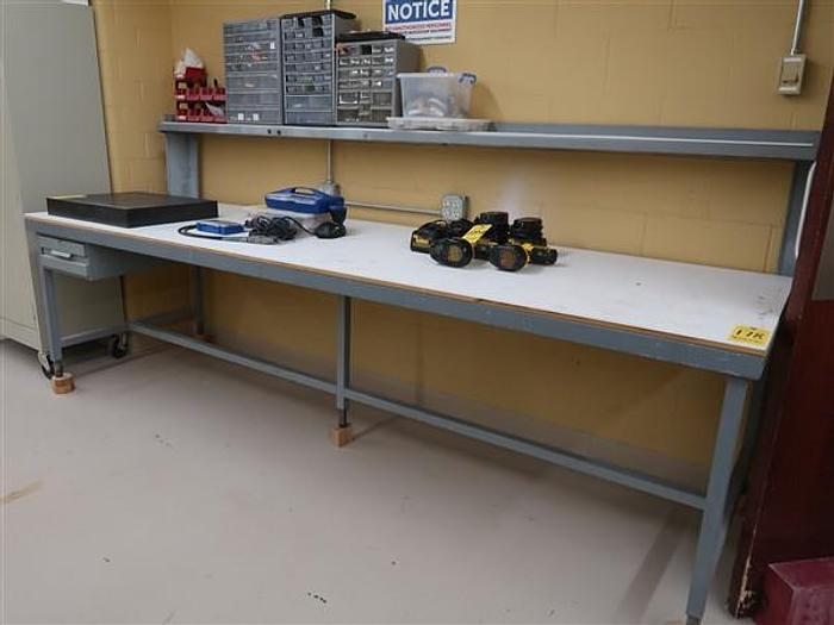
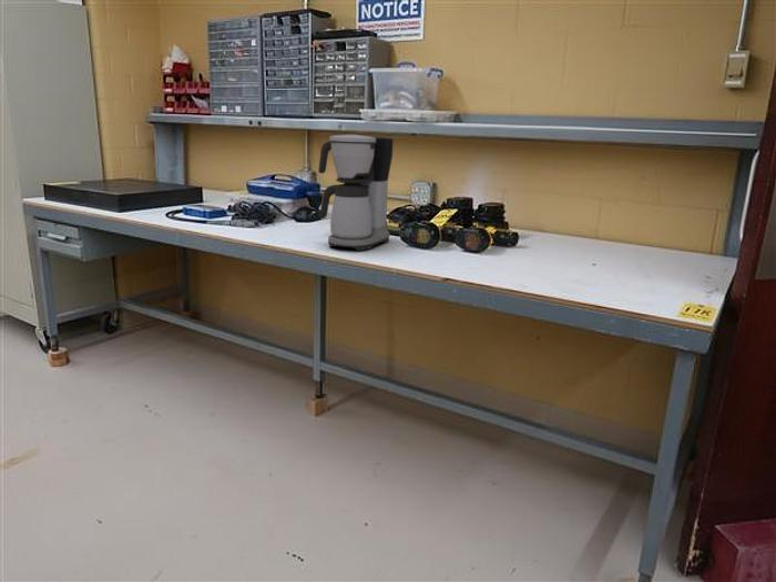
+ coffee maker (355, 190)
